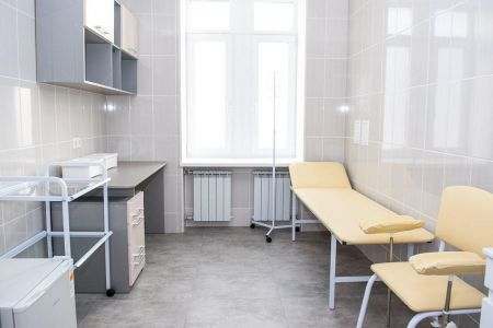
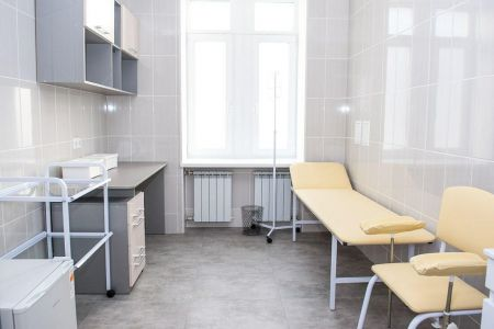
+ waste bin (251, 219)
